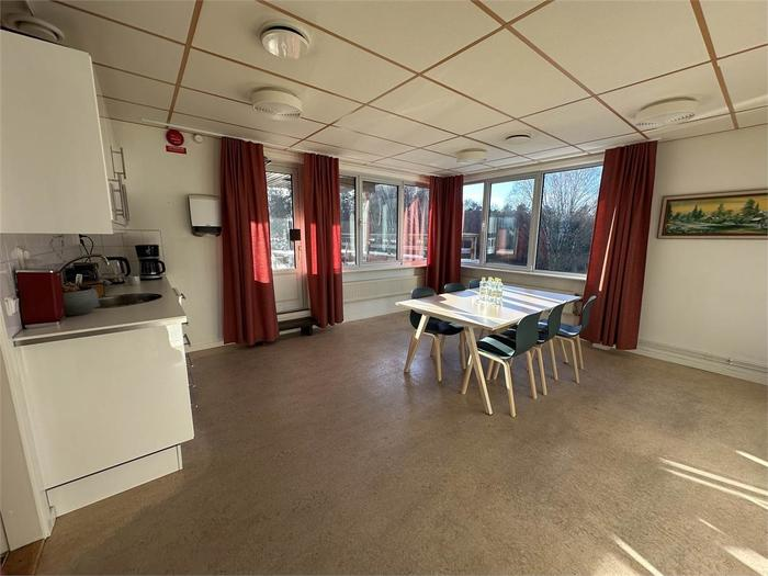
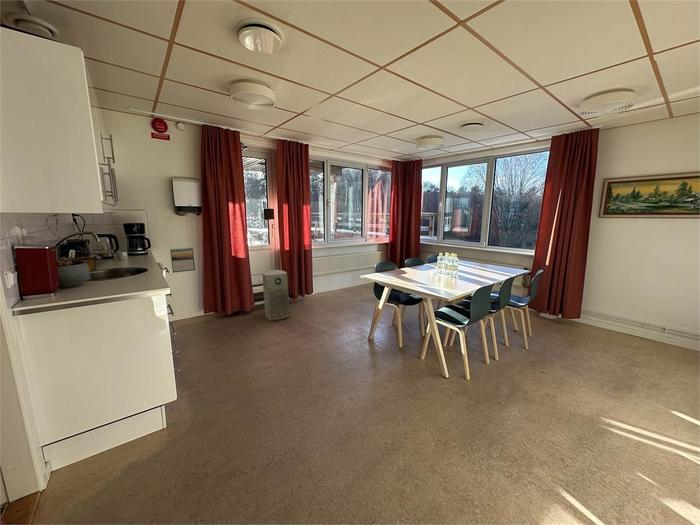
+ air purifier (275, 294)
+ calendar (182, 259)
